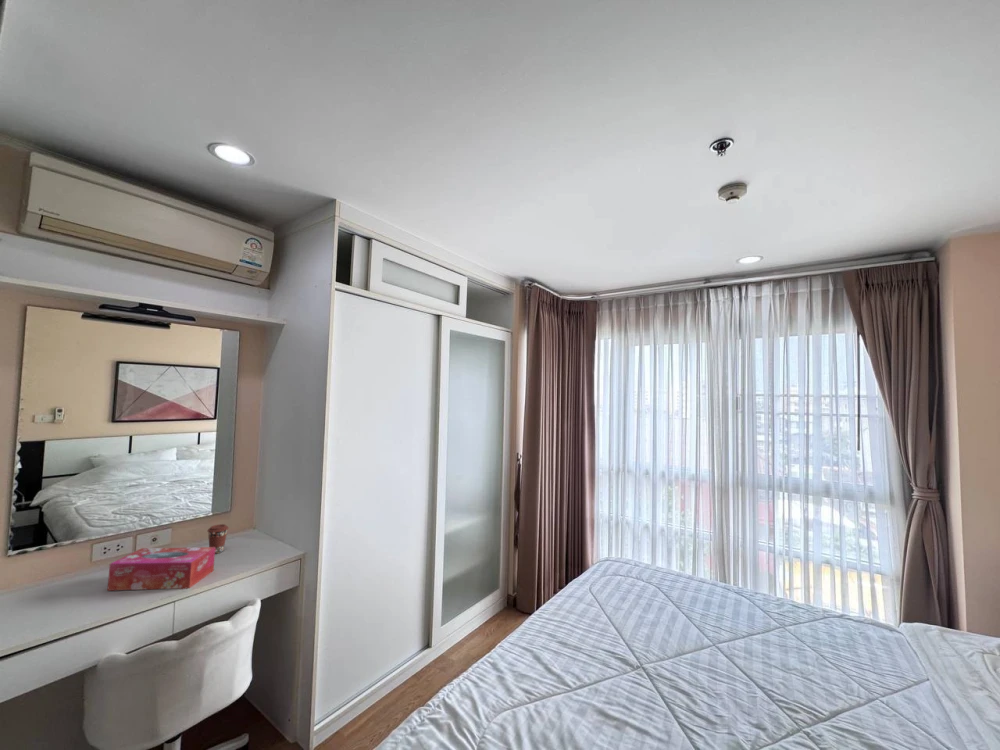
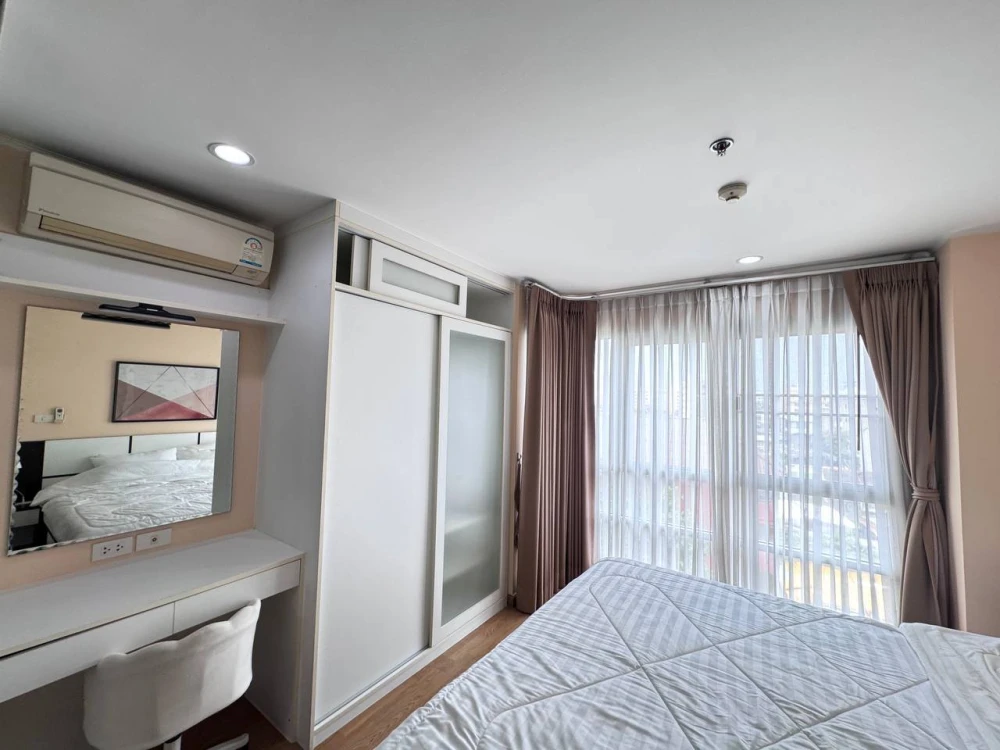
- coffee cup (217, 539)
- tissue box (164, 567)
